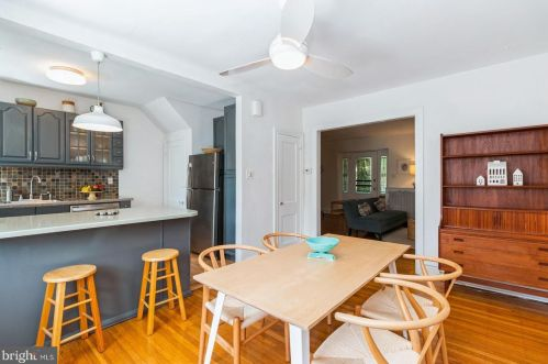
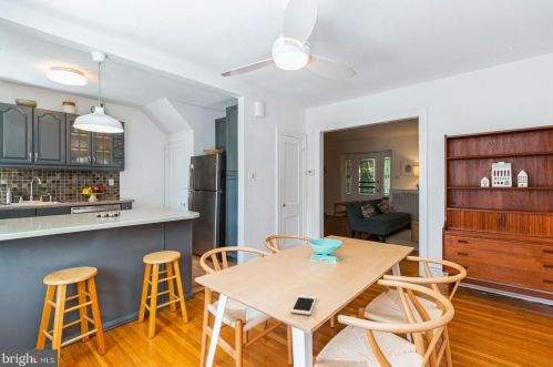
+ cell phone (304, 304)
